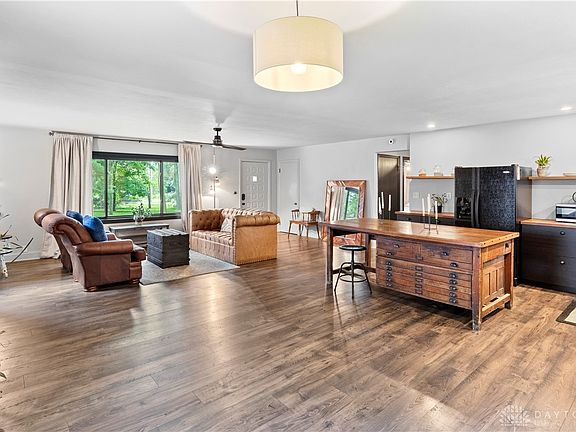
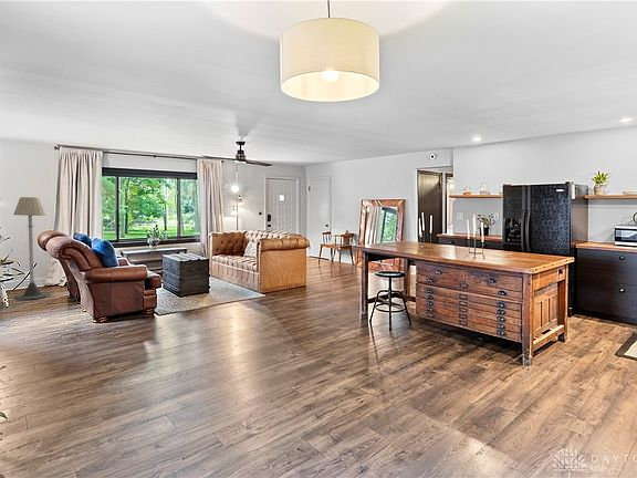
+ floor lamp (31, 247)
